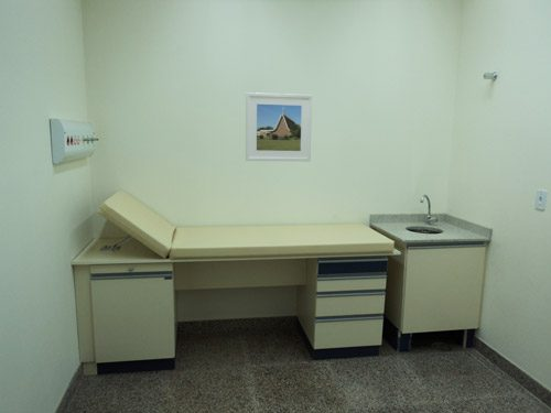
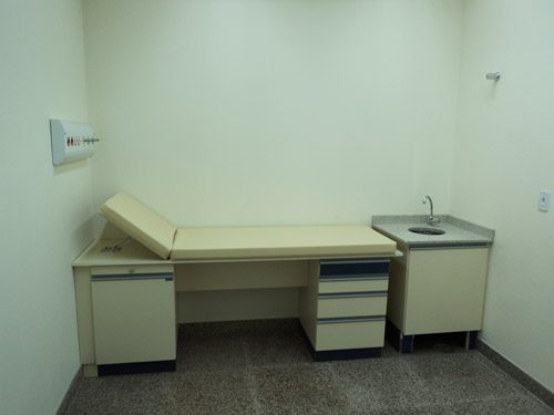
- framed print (279, 128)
